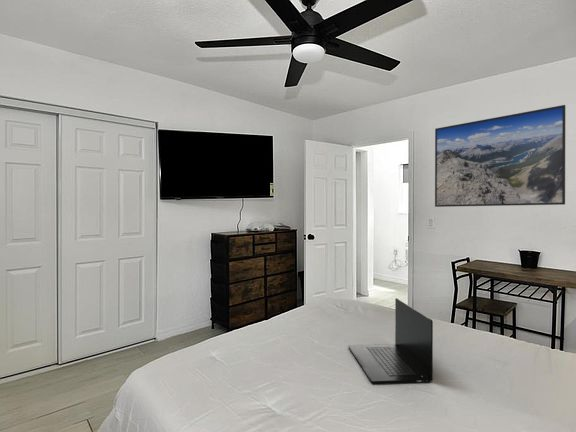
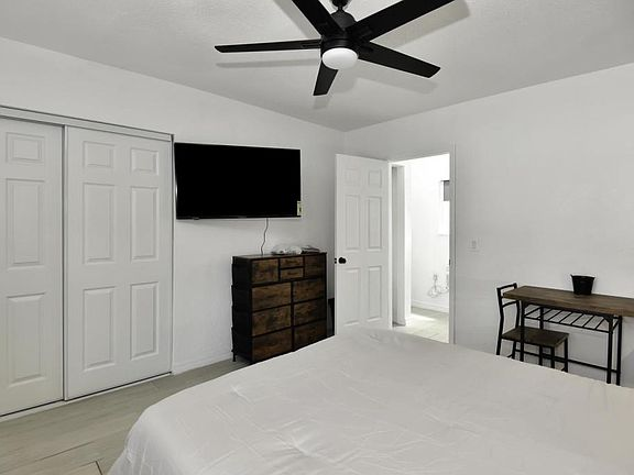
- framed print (492, 162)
- laptop (385, 344)
